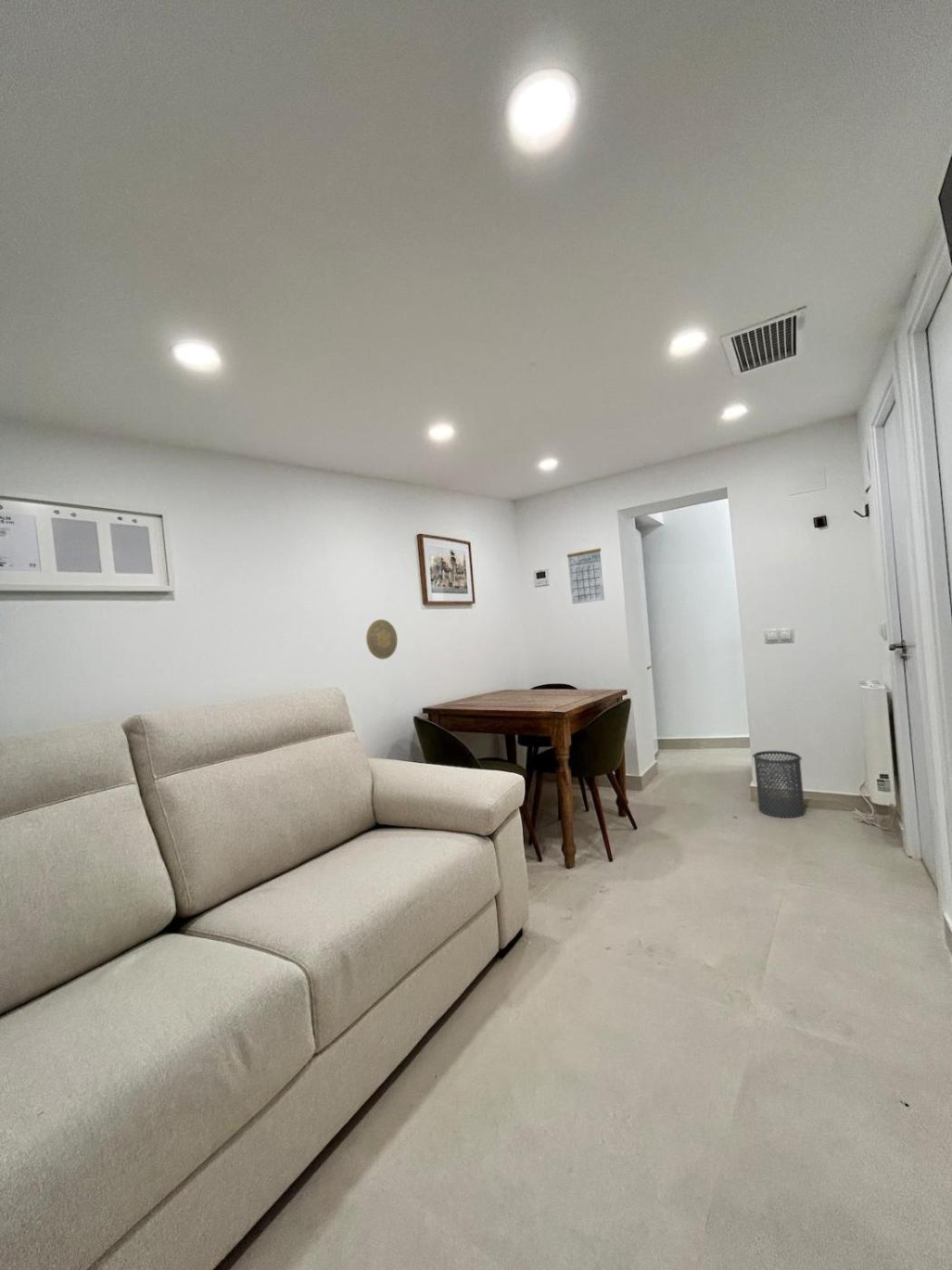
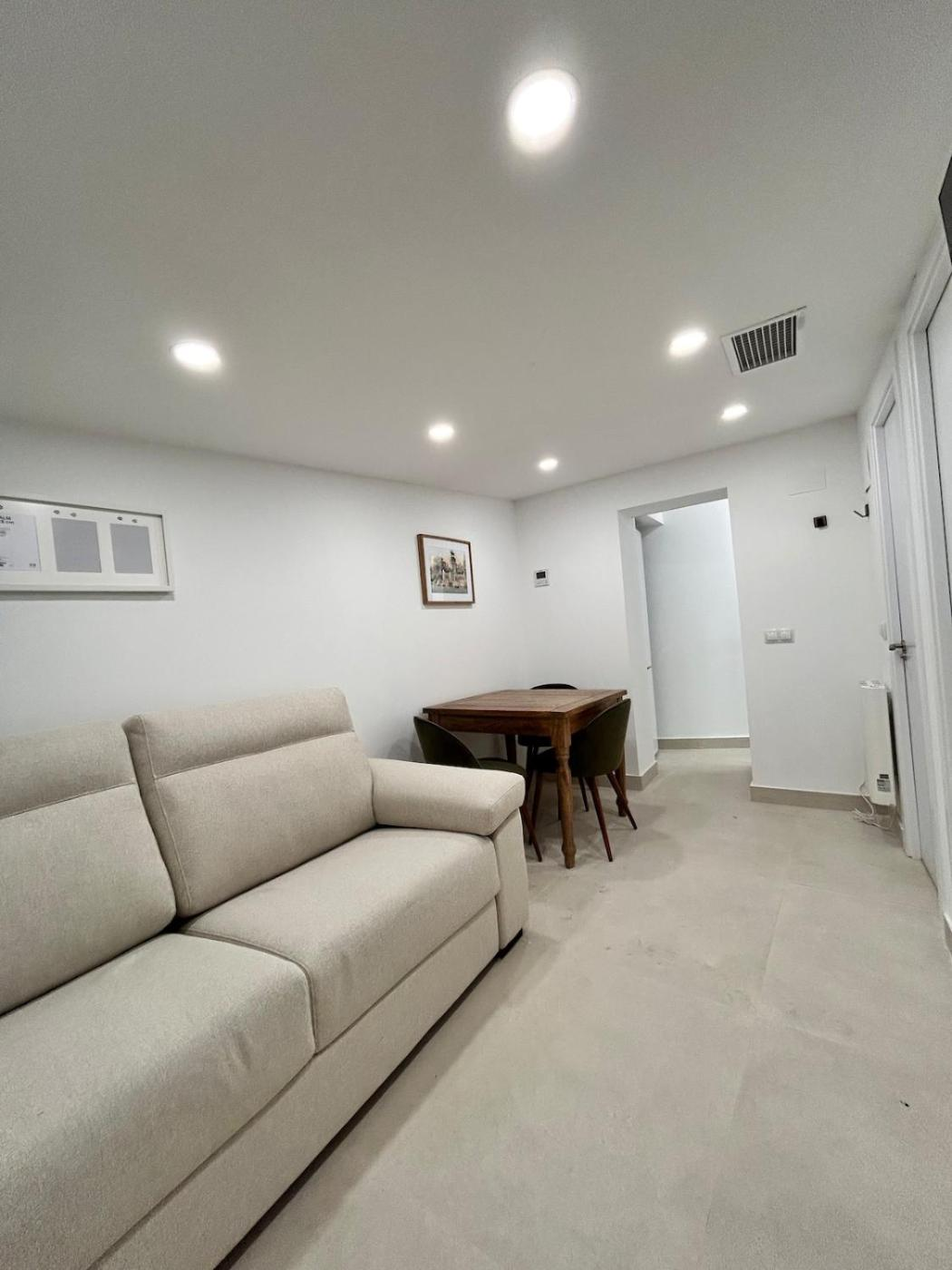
- trash can (779, 783)
- calendar (585, 571)
- decorative plate (383, 639)
